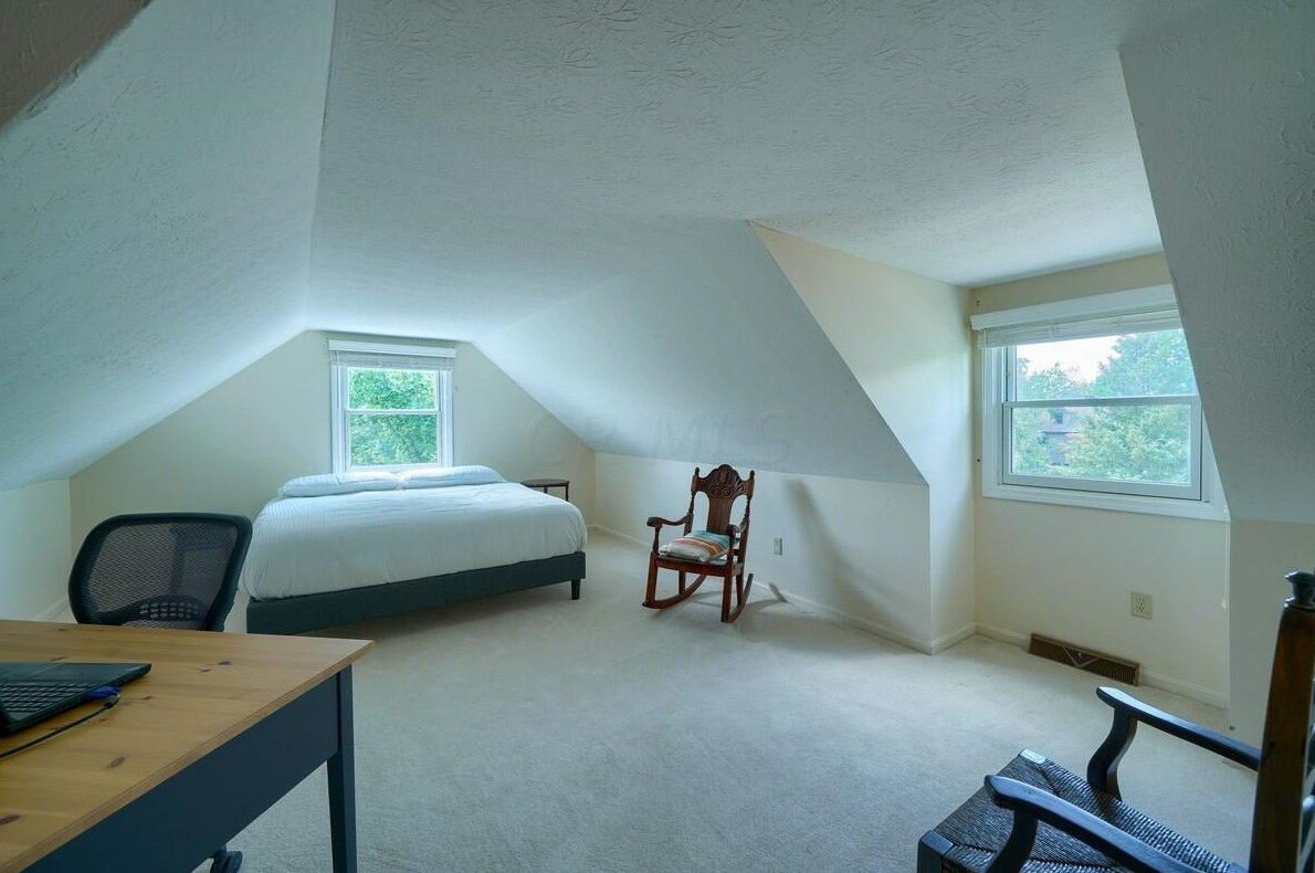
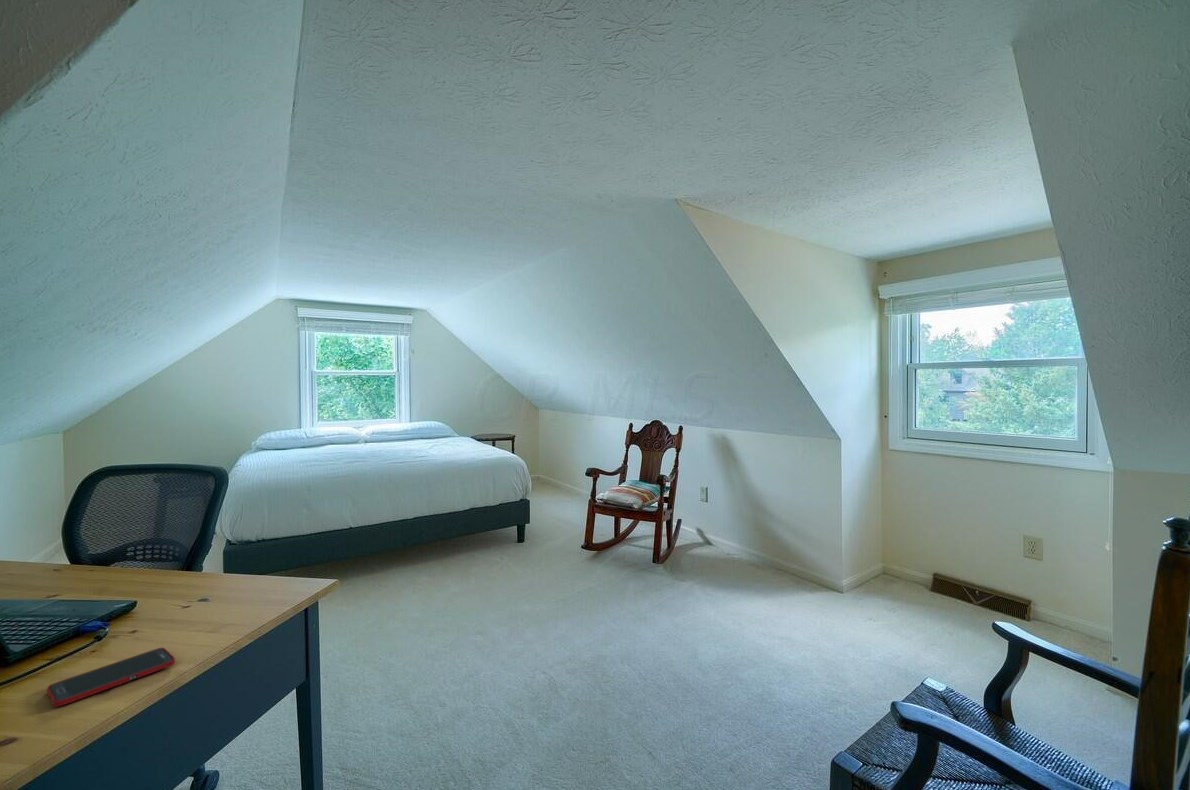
+ cell phone (114, 674)
